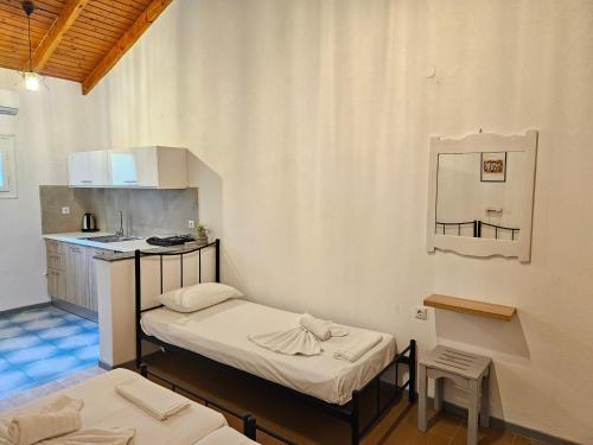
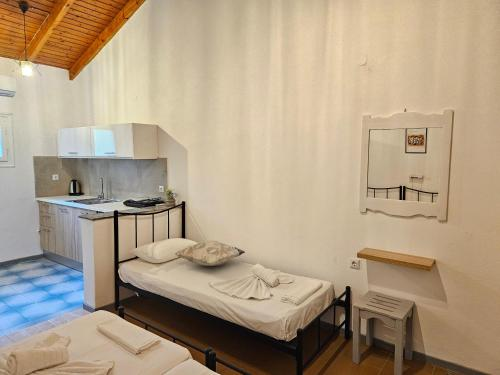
+ decorative pillow (210, 252)
